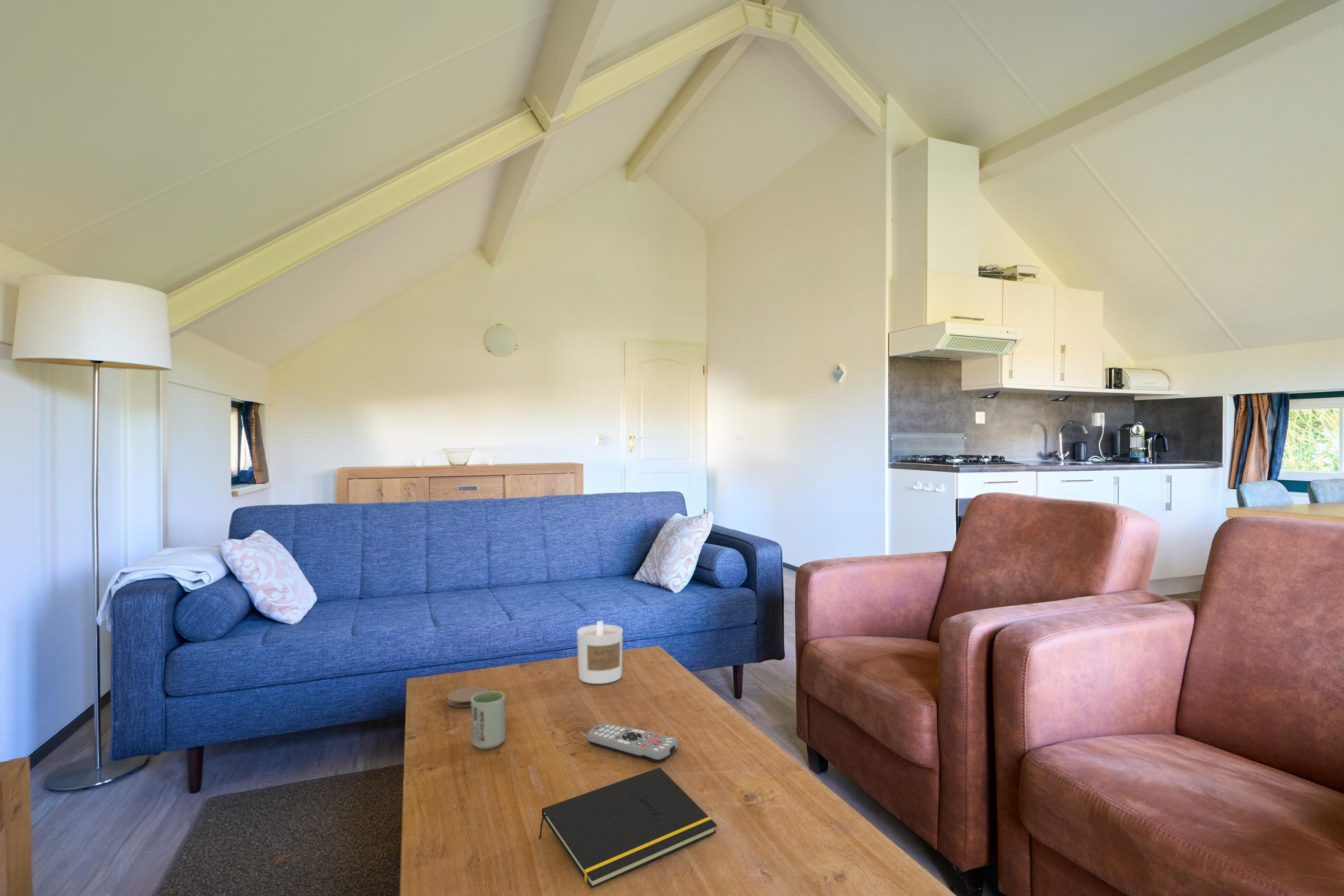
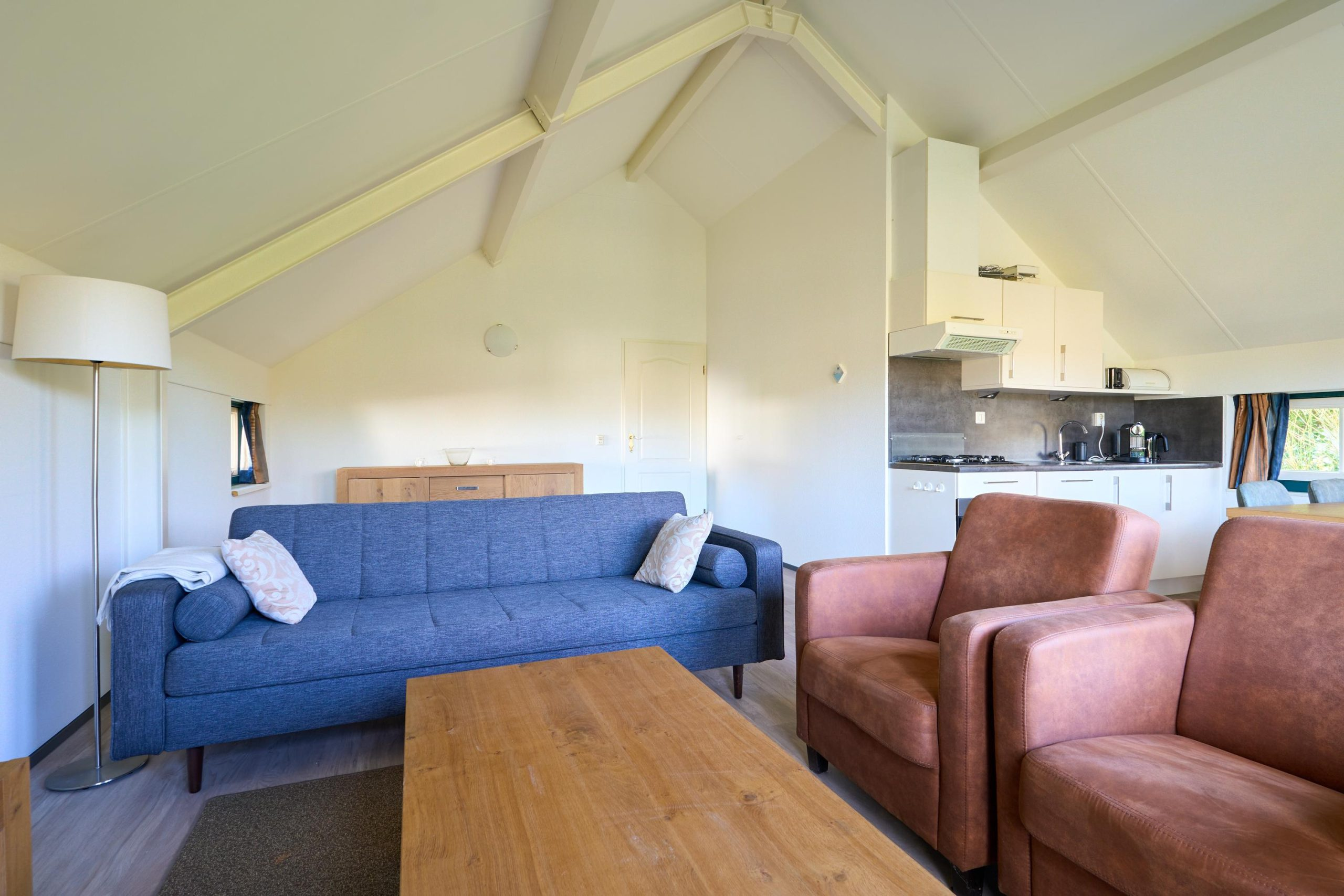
- remote control (631, 741)
- notepad (629, 820)
- candle (600, 649)
- cup (488, 720)
- coaster (468, 697)
